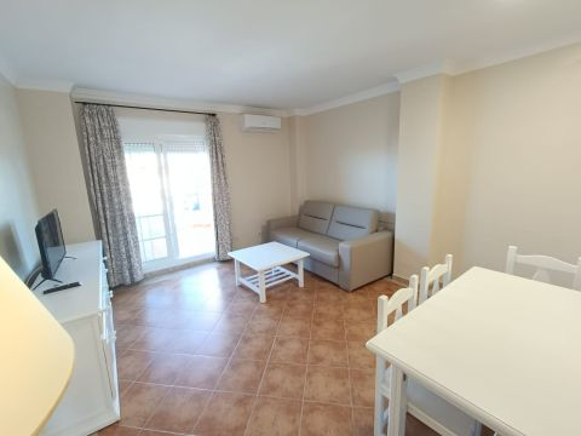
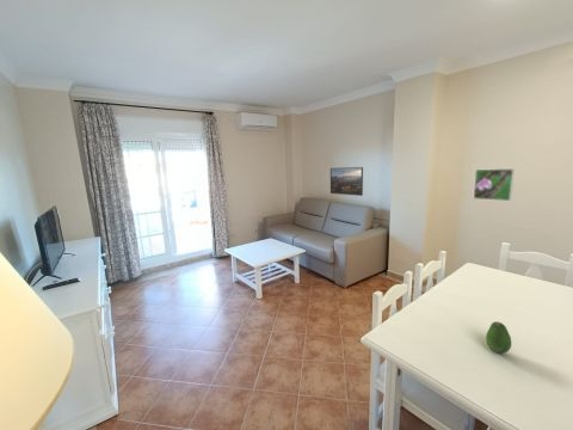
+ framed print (345, 180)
+ fruit (498, 337)
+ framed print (492, 184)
